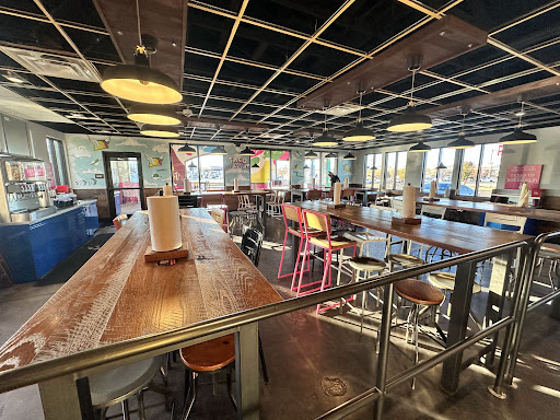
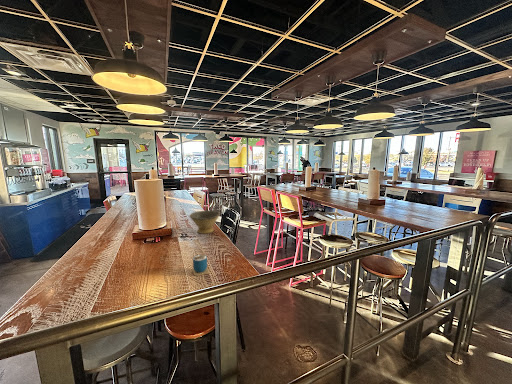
+ cup (200, 259)
+ bowl (205, 222)
